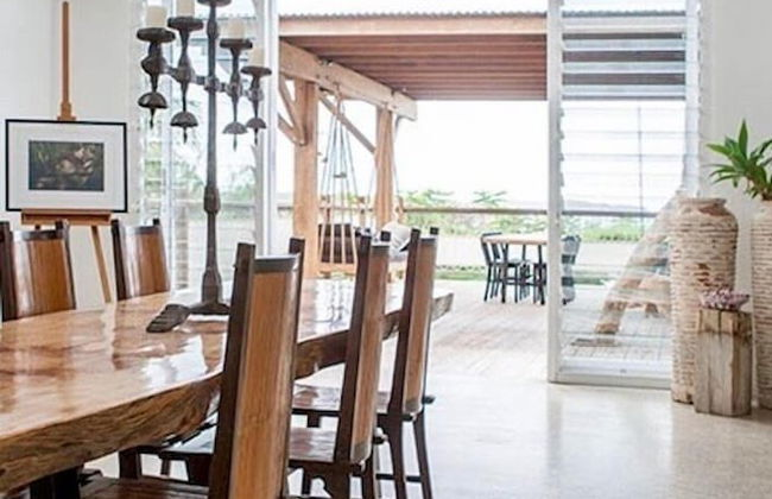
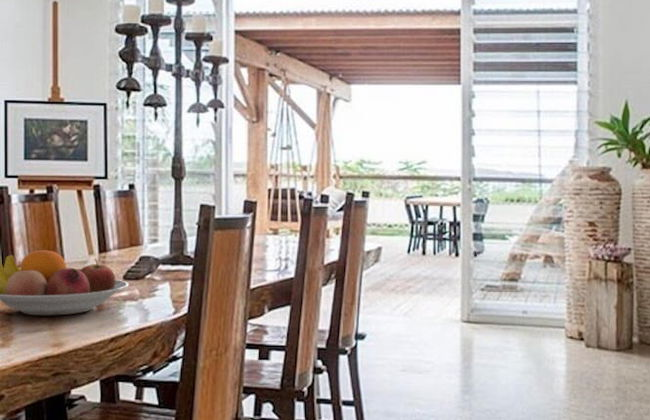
+ fruit bowl (57, 280)
